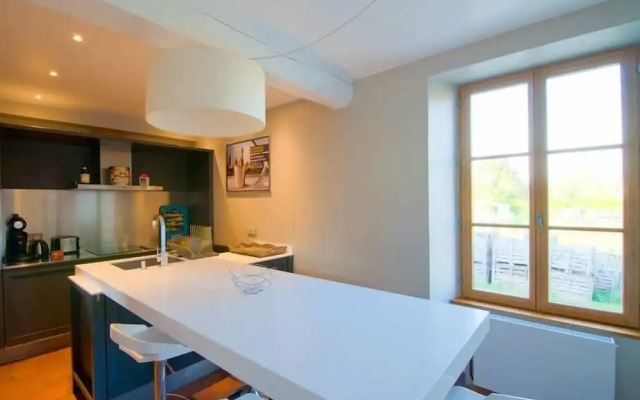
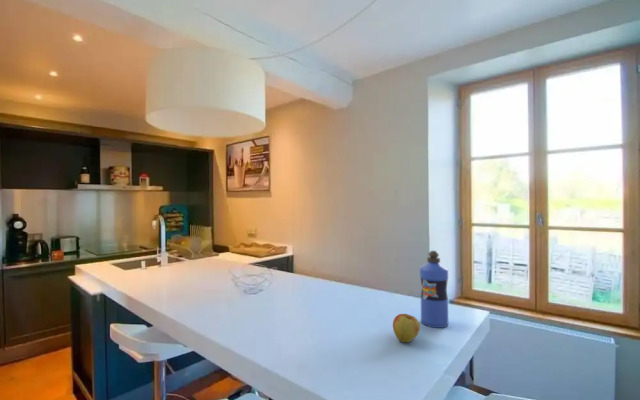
+ apple (406, 327)
+ water bottle (434, 286)
